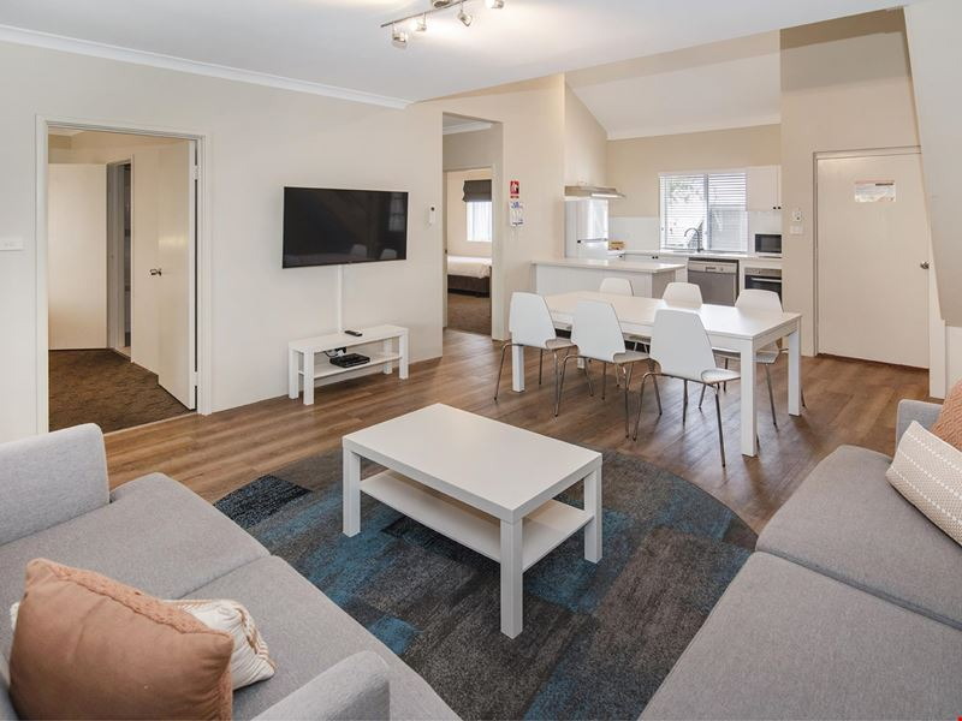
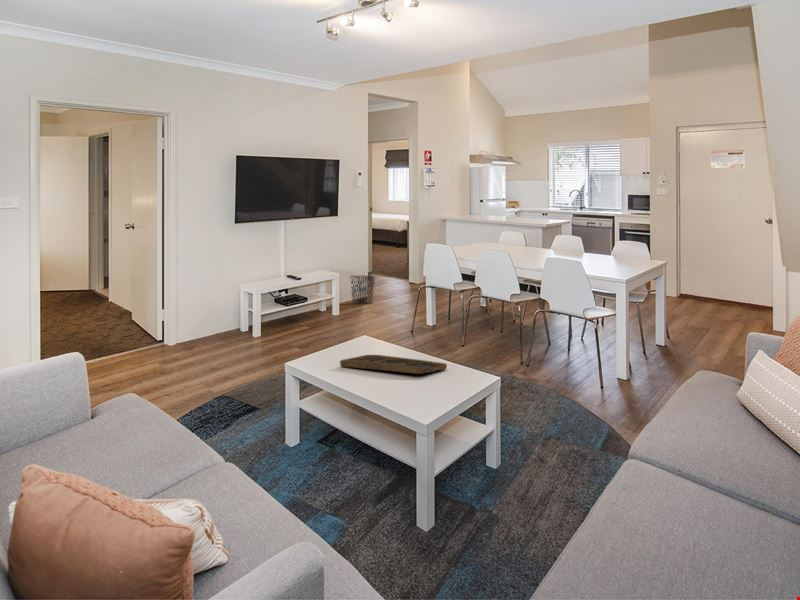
+ waste bin (362, 289)
+ decorative tray (392, 363)
